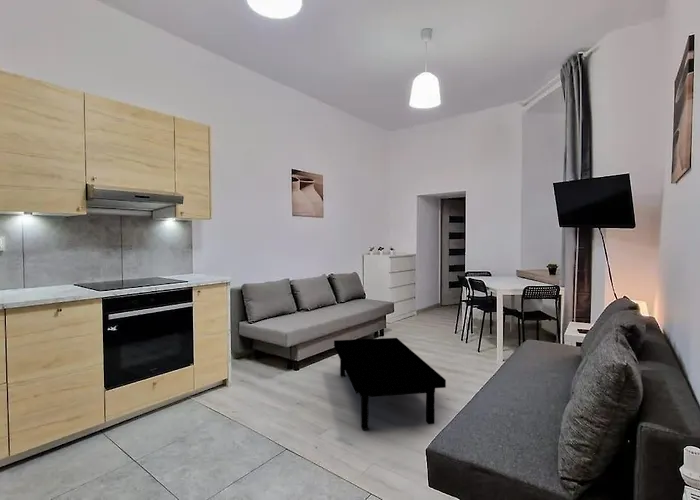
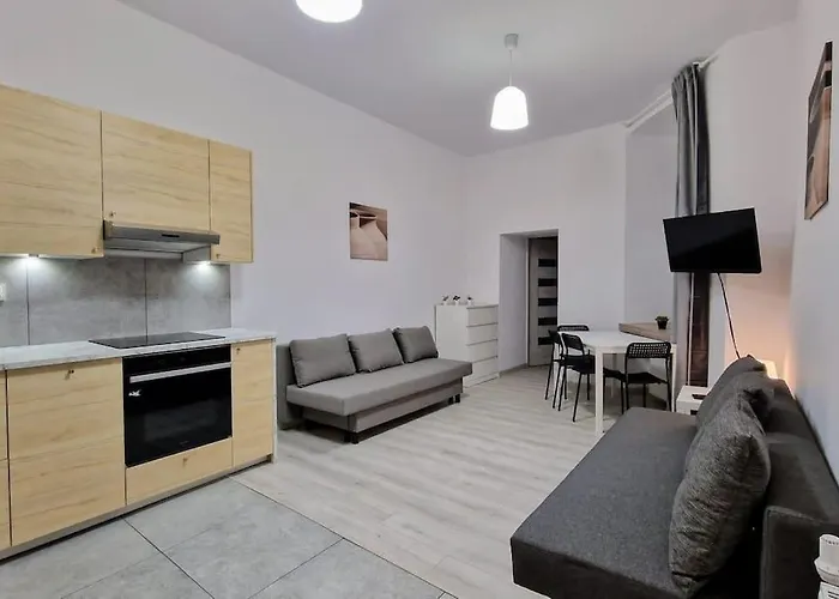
- coffee table (380, 376)
